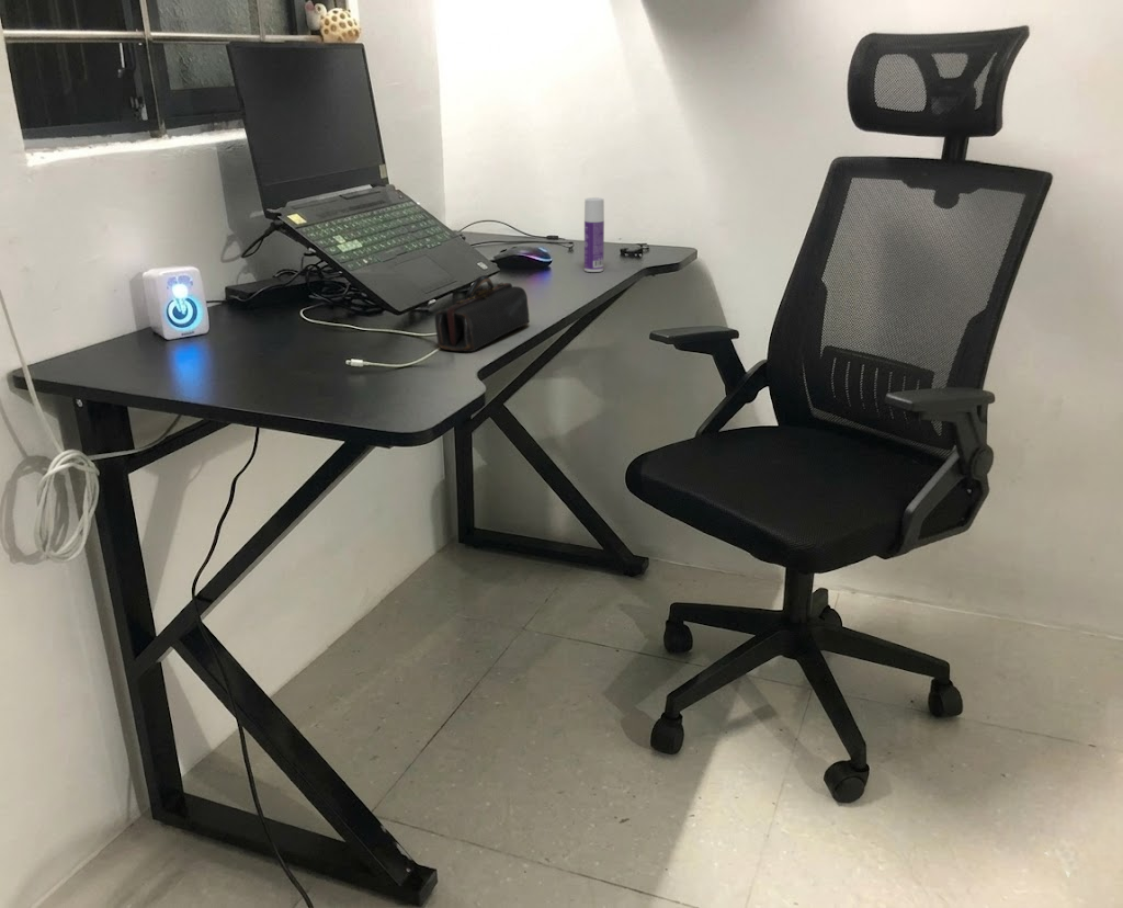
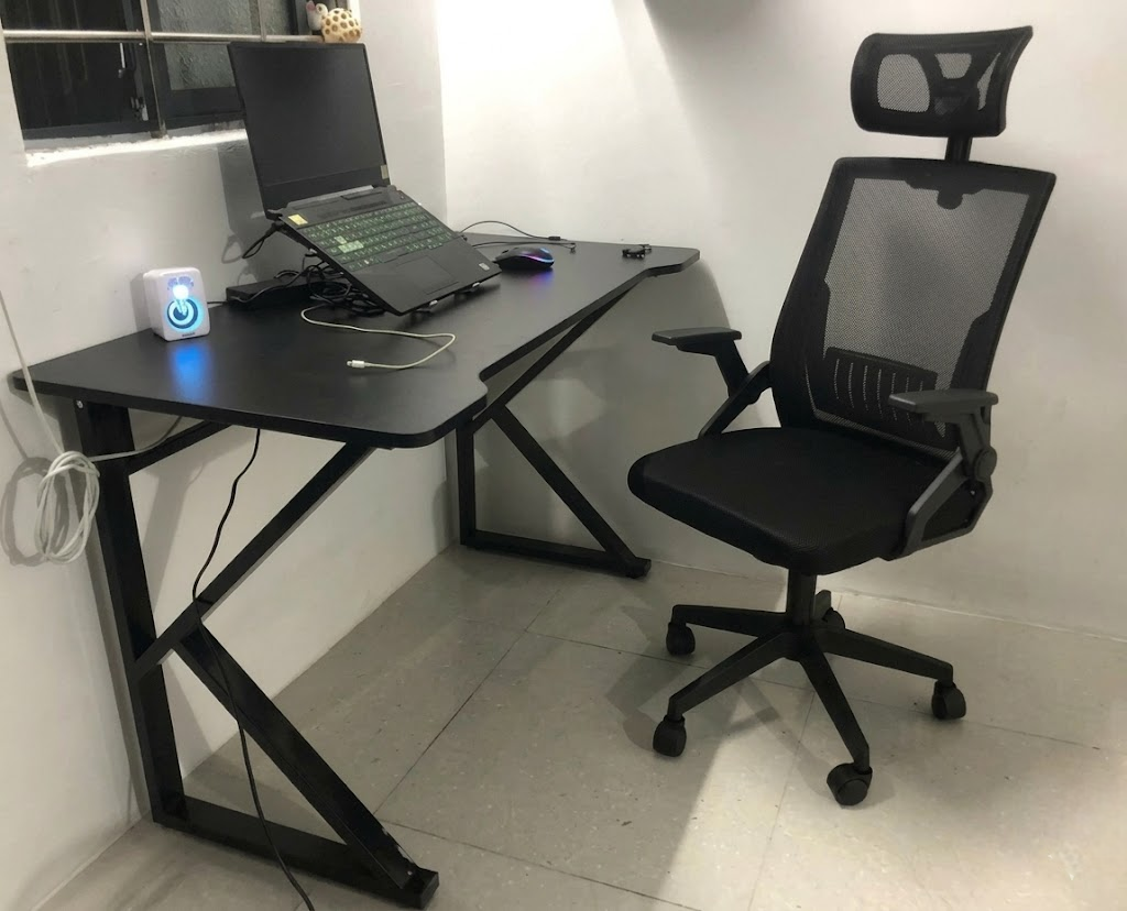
- pencil case (483, 305)
- bottle (593, 235)
